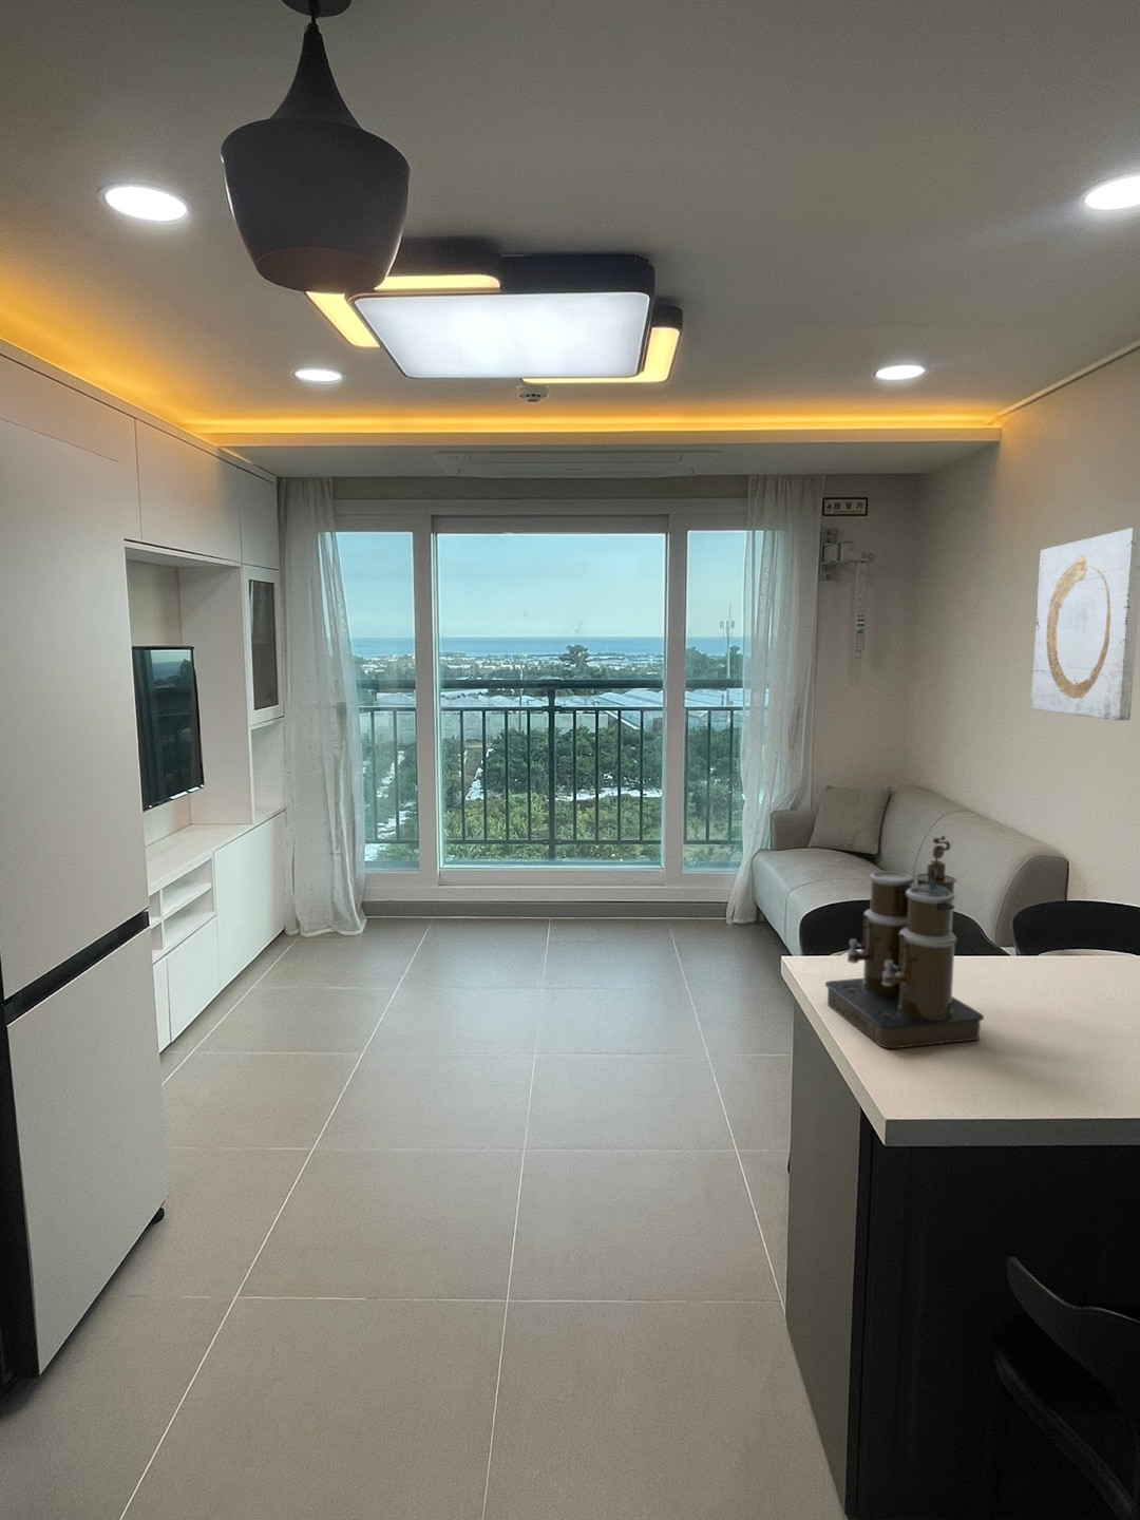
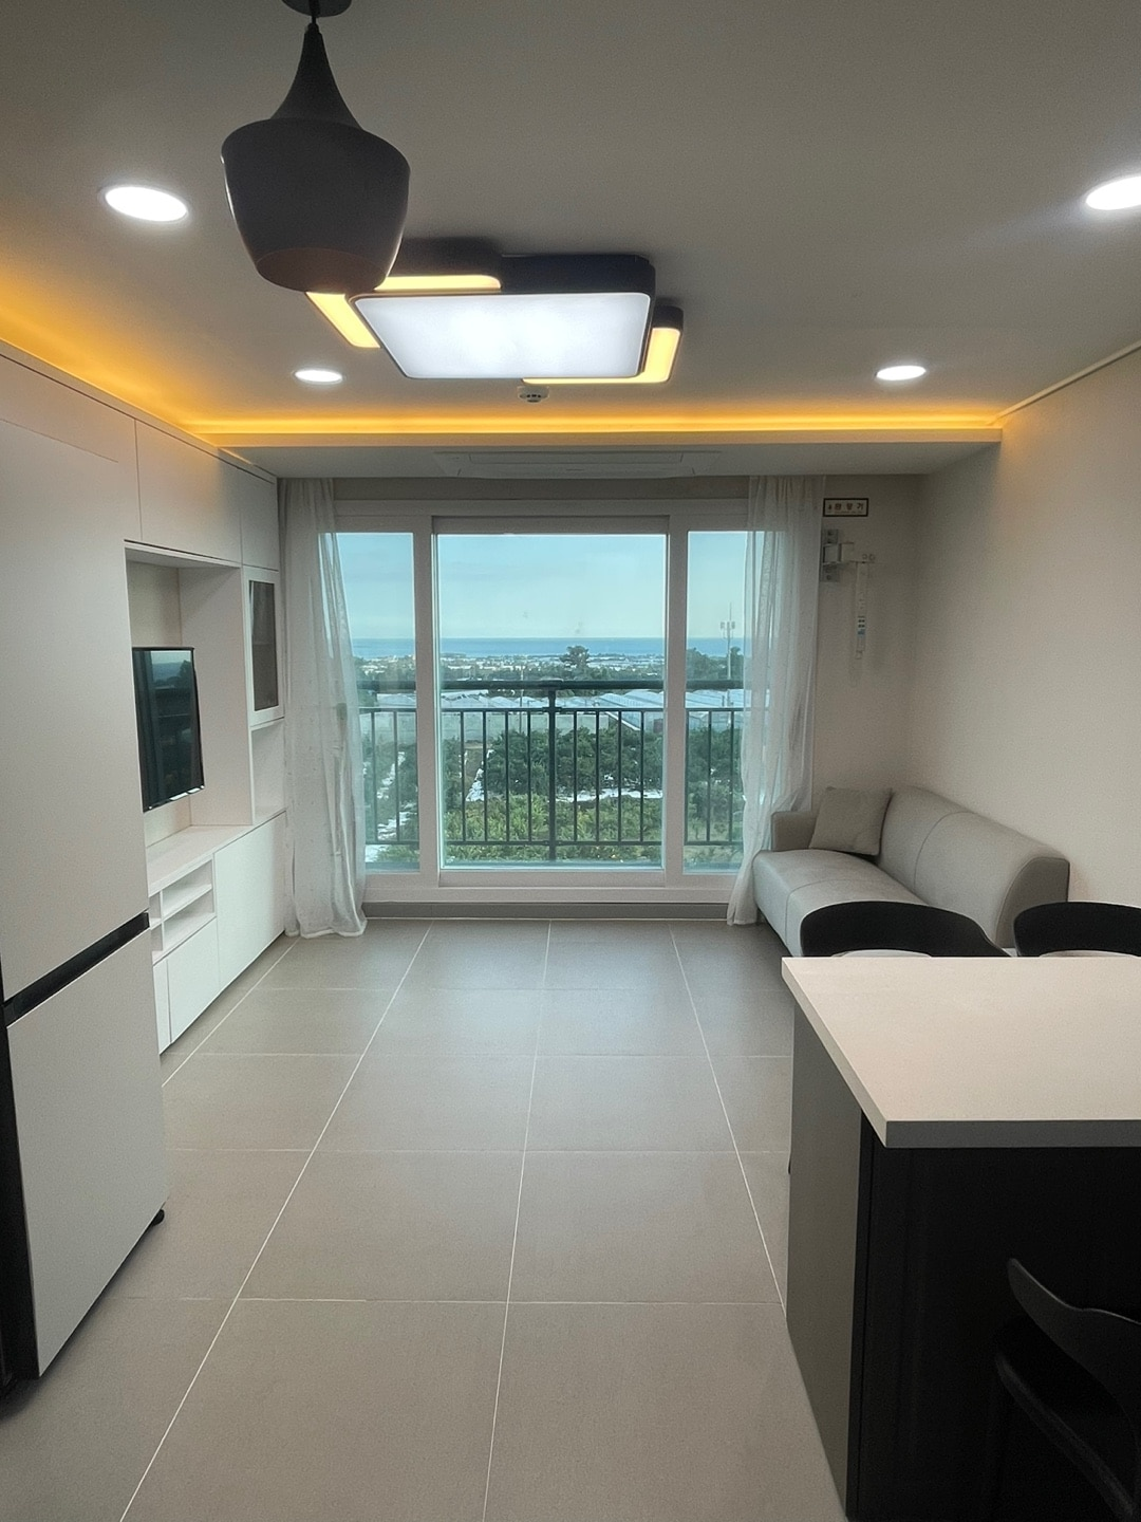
- coffee maker (904, 929)
- wall art (1081, 628)
